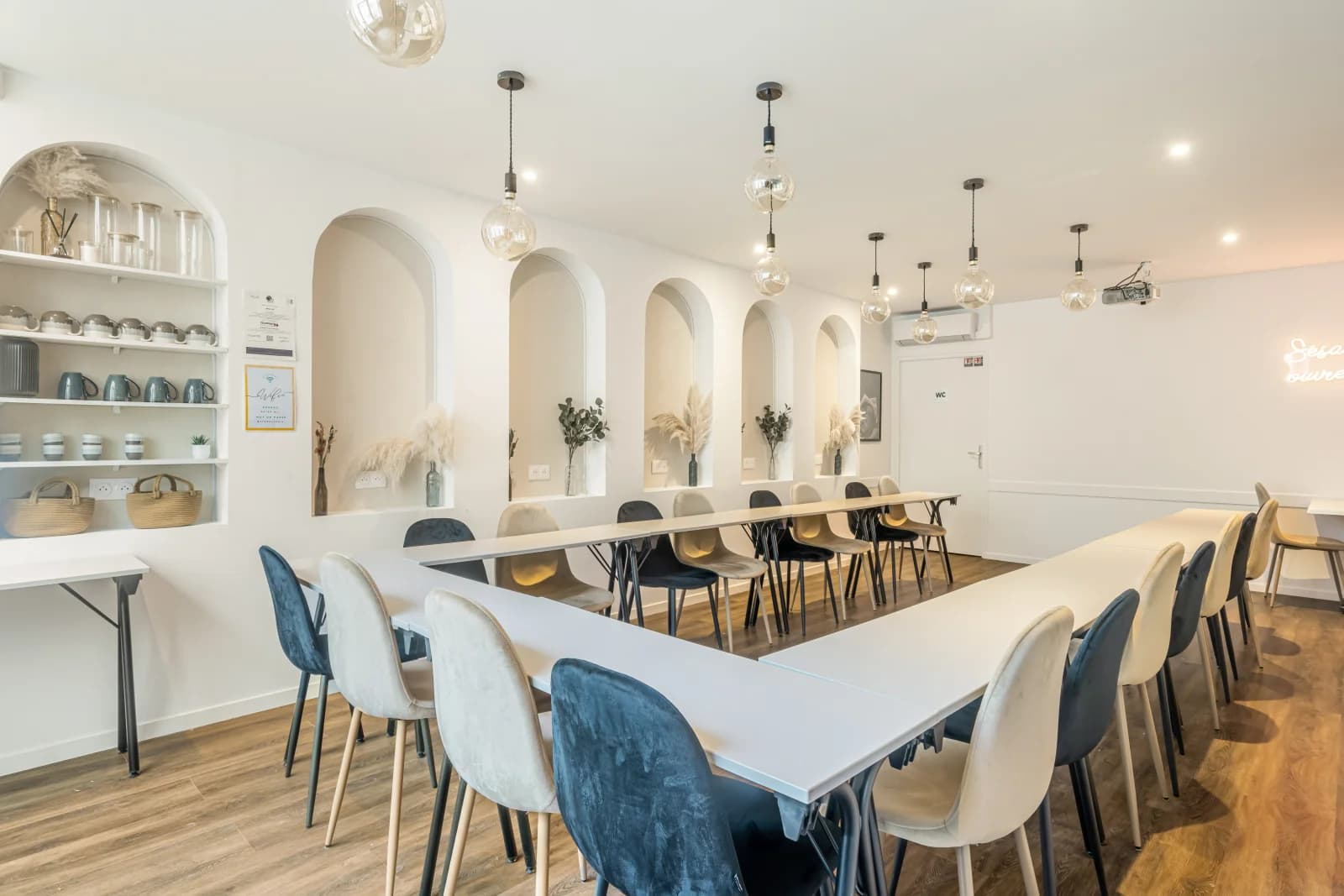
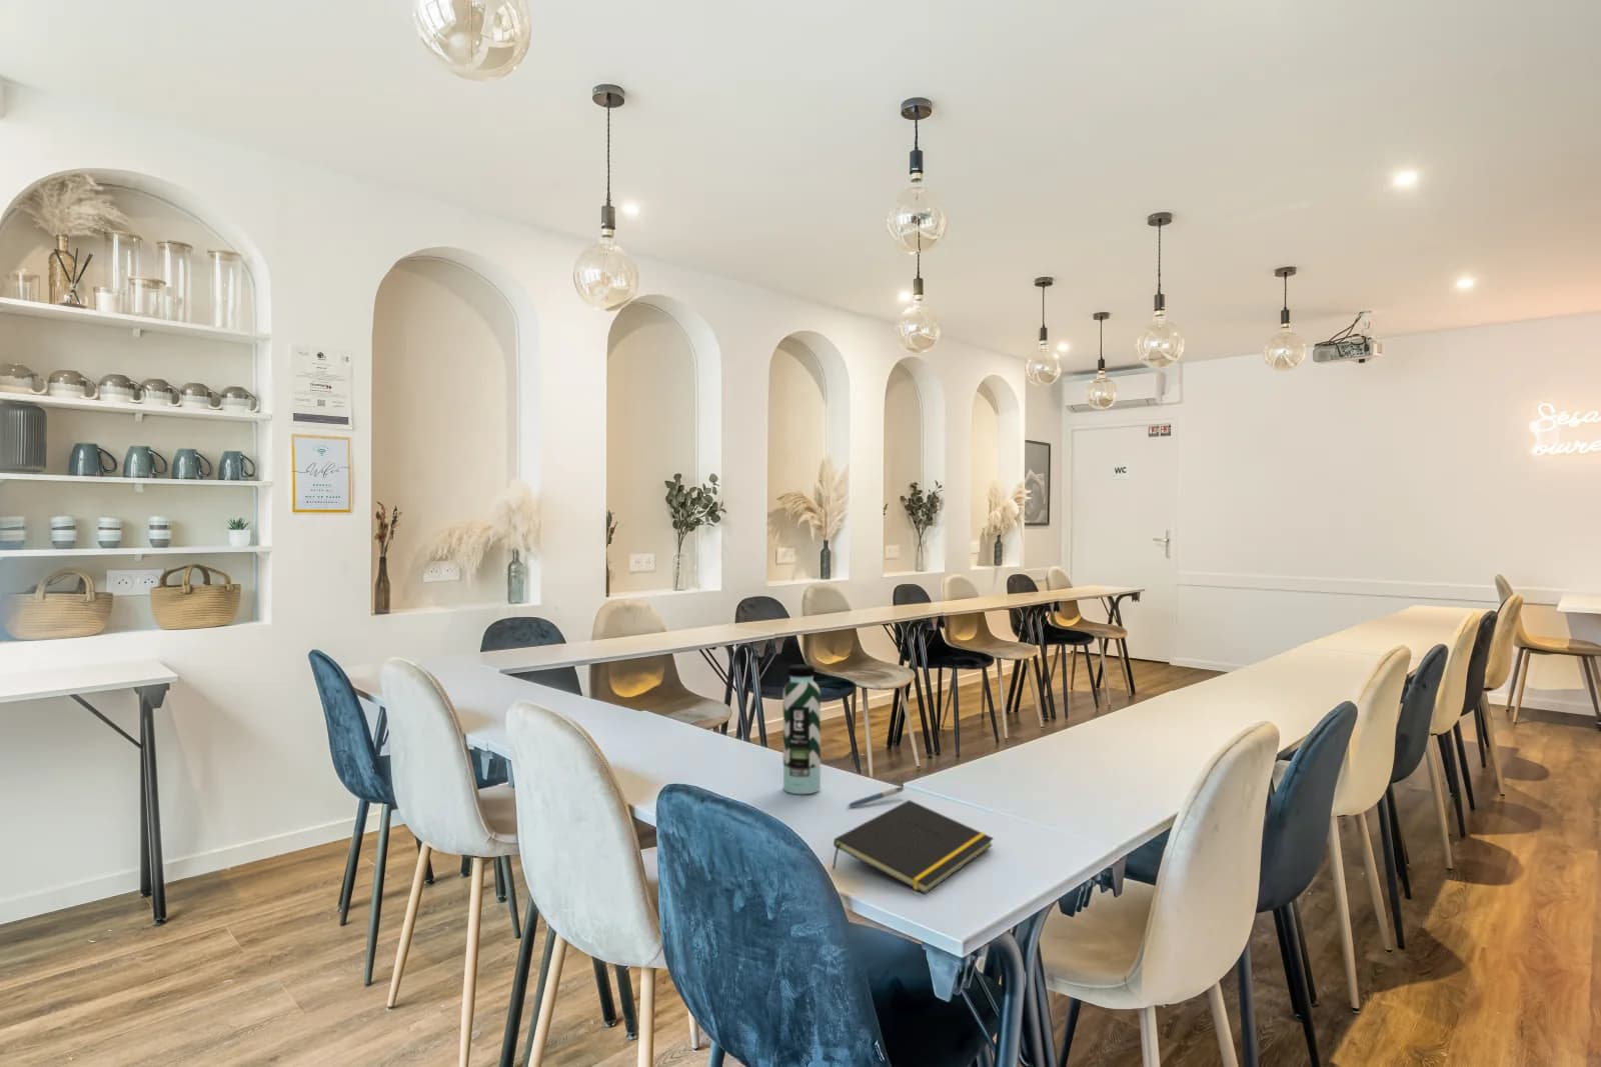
+ pen (876, 795)
+ notepad (916, 842)
+ water bottle (802, 726)
